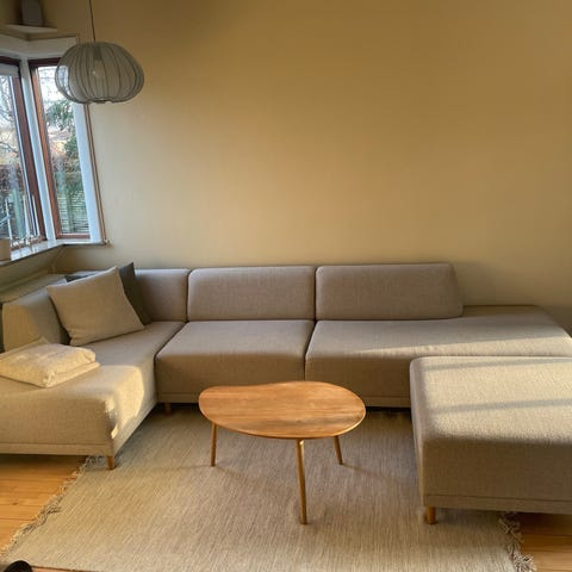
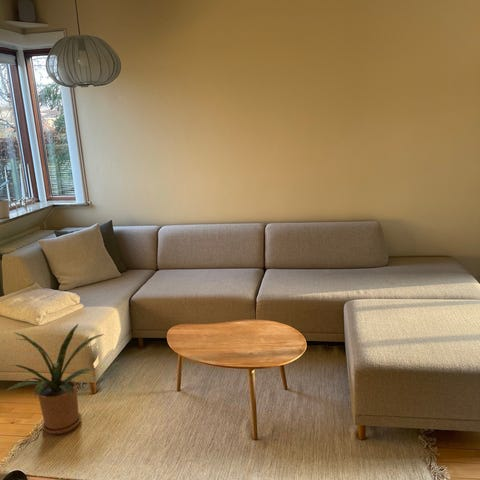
+ house plant (55, 381)
